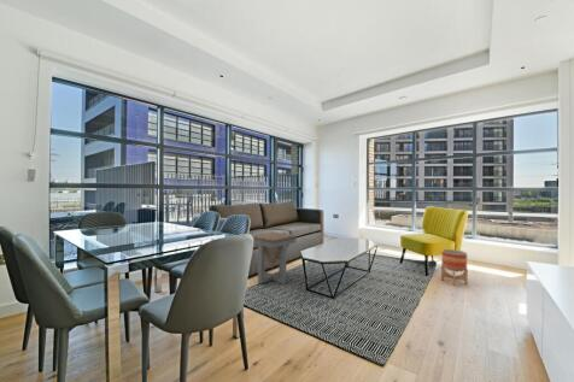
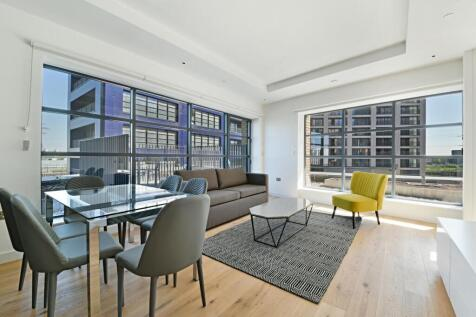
- side table (271, 257)
- planter (453, 266)
